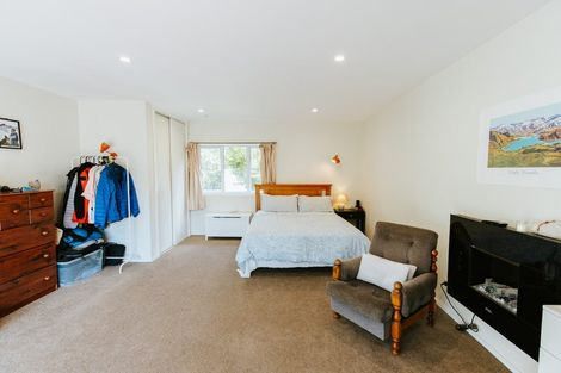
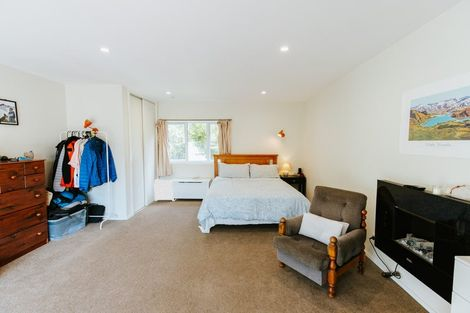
+ storage bin (165, 189)
